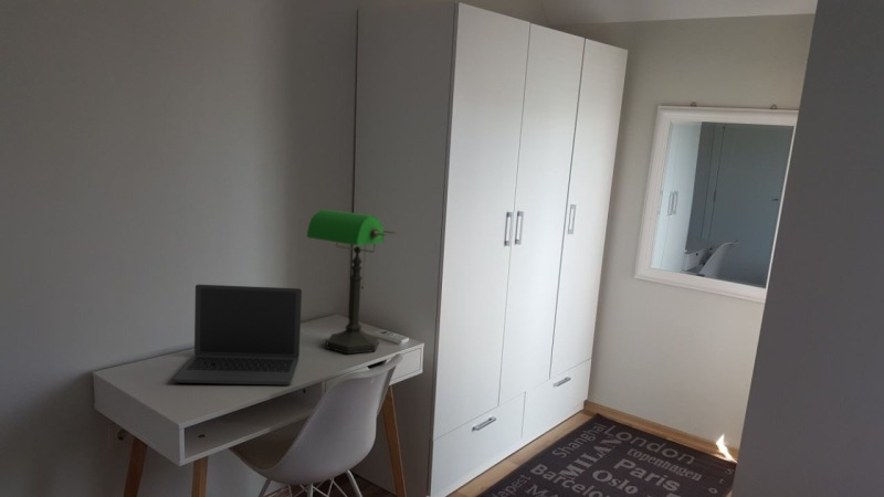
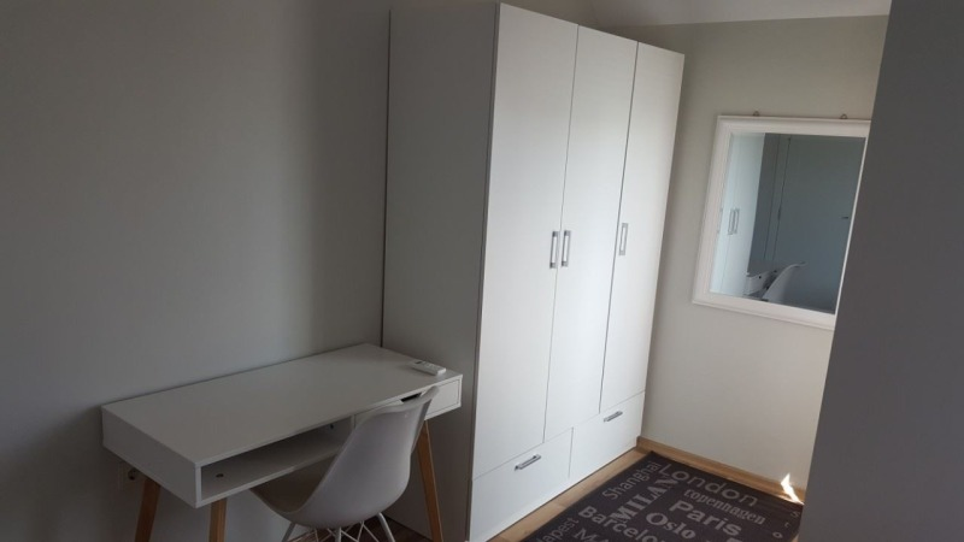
- desk lamp (350, 279)
- laptop (241, 332)
